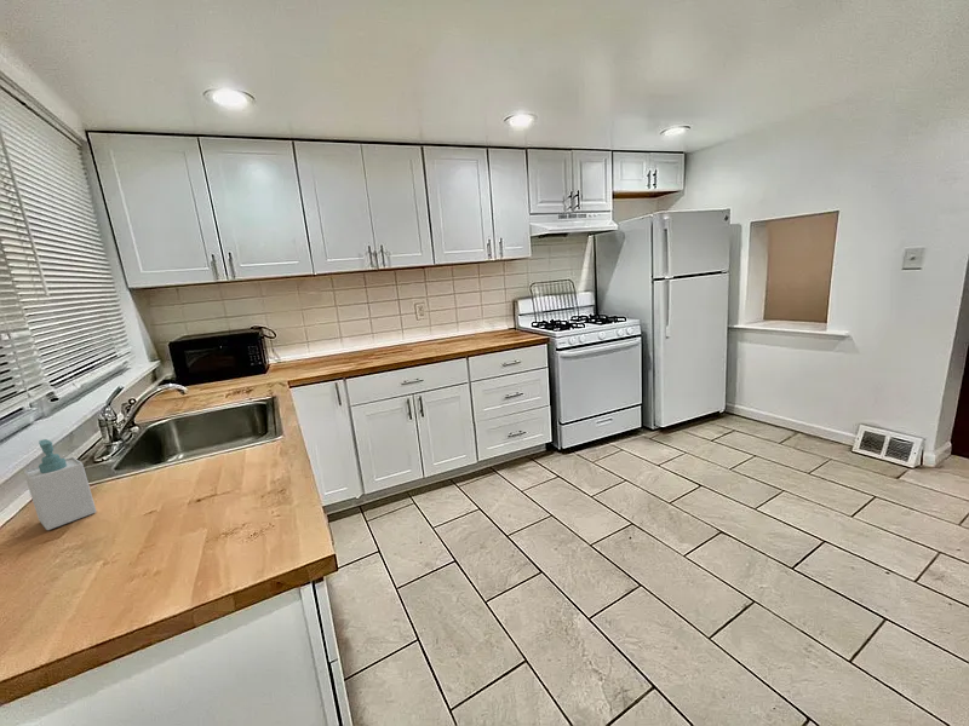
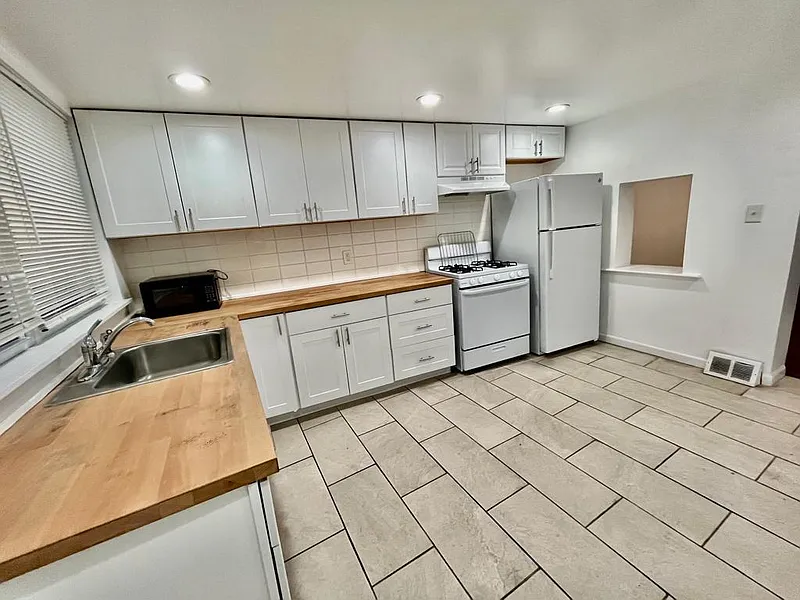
- soap bottle (57, 479)
